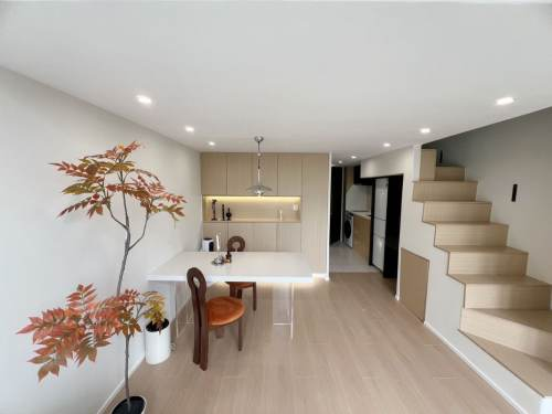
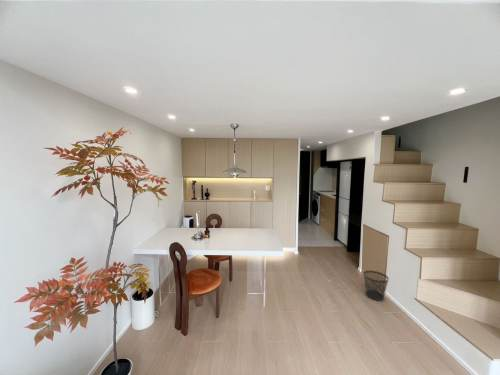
+ wastebasket (375, 286)
